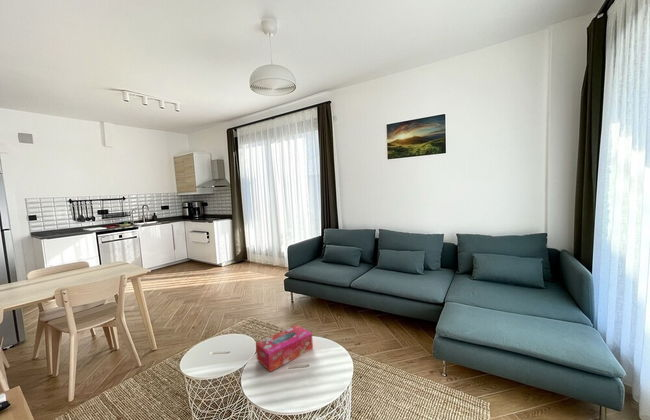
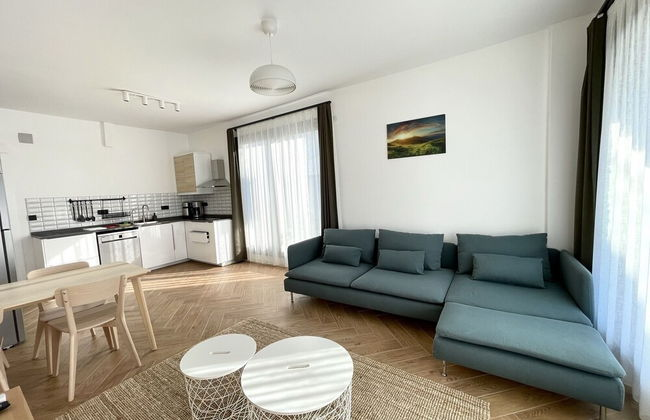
- tissue box (284, 346)
